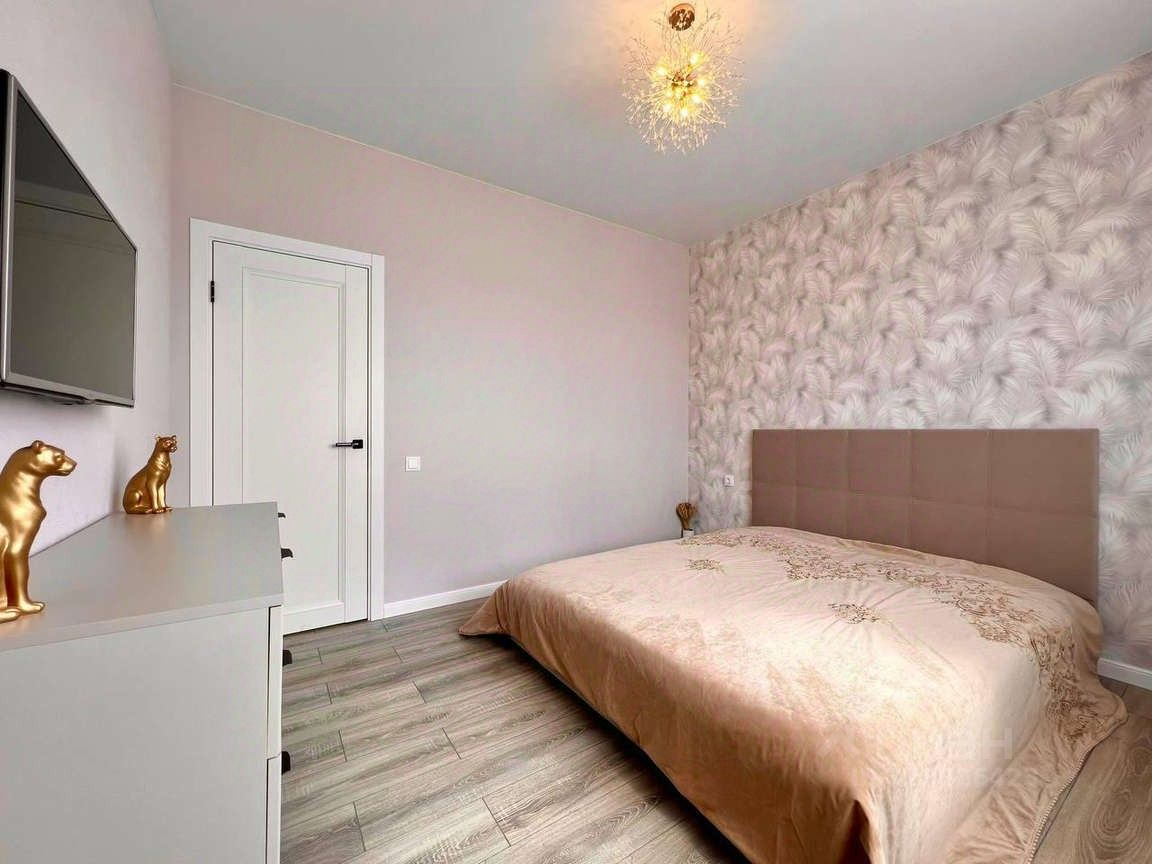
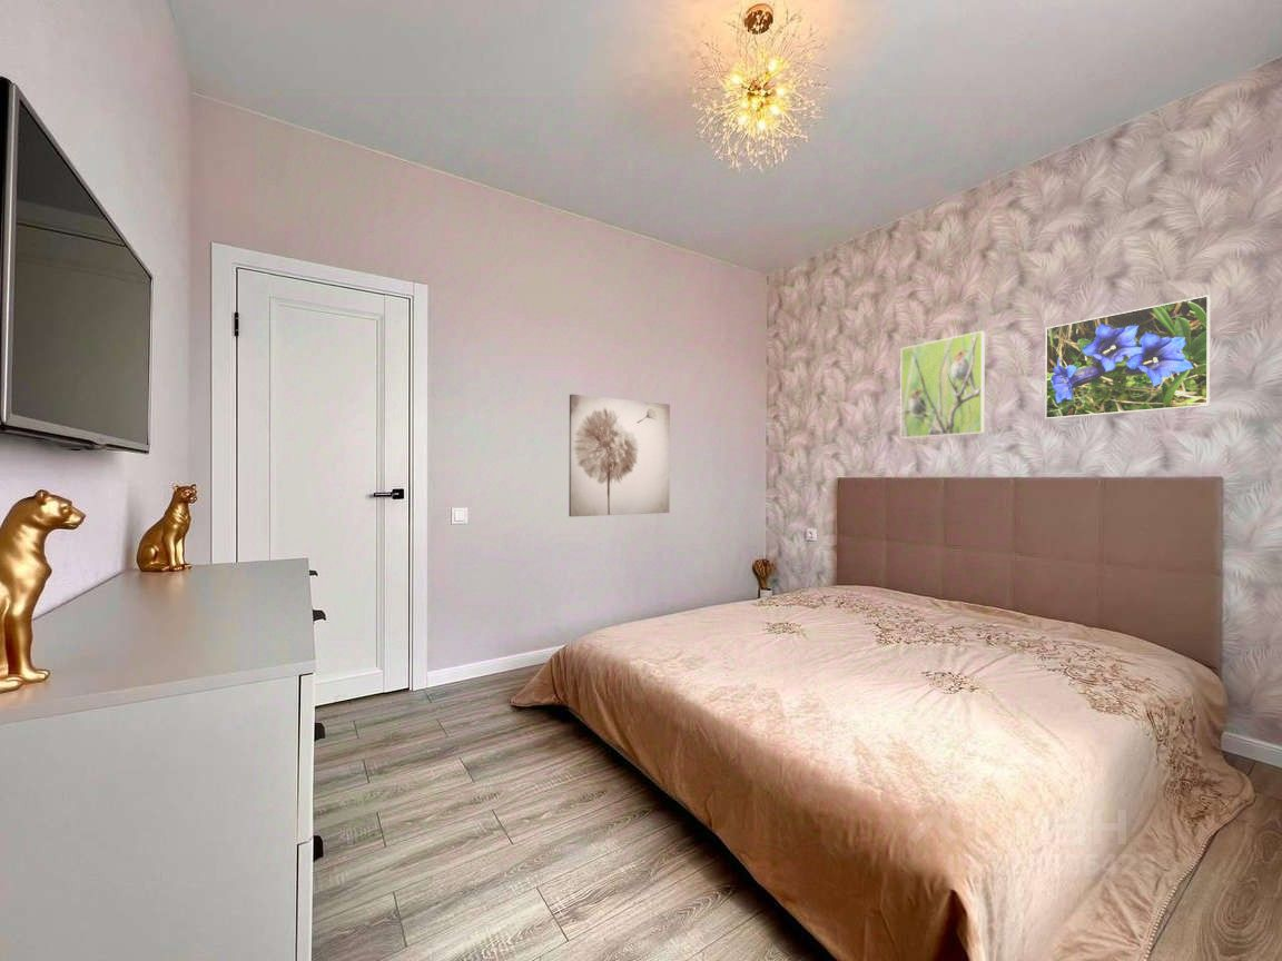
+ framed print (1120, 363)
+ wall art (622, 457)
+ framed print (939, 388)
